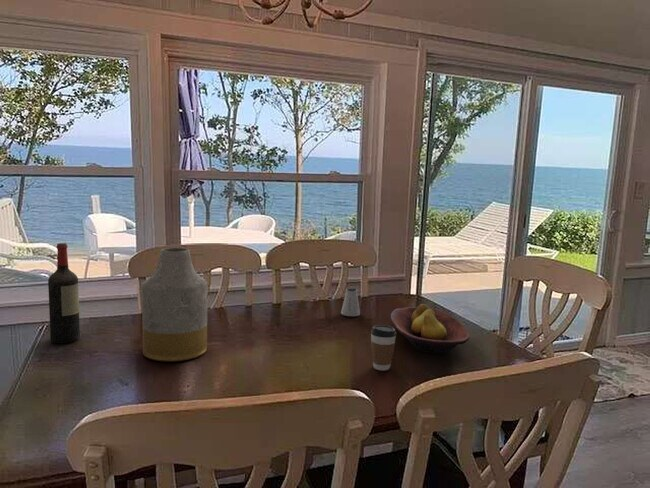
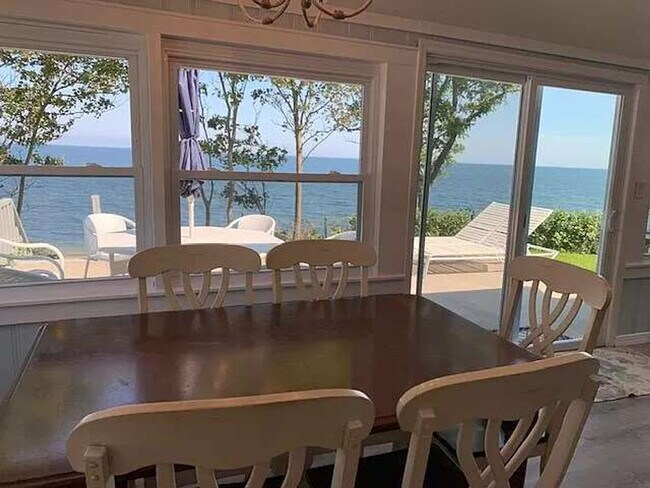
- coffee cup (382, 347)
- fruit bowl (427, 324)
- saltshaker (351, 300)
- vase (175, 300)
- wine bottle (63, 292)
